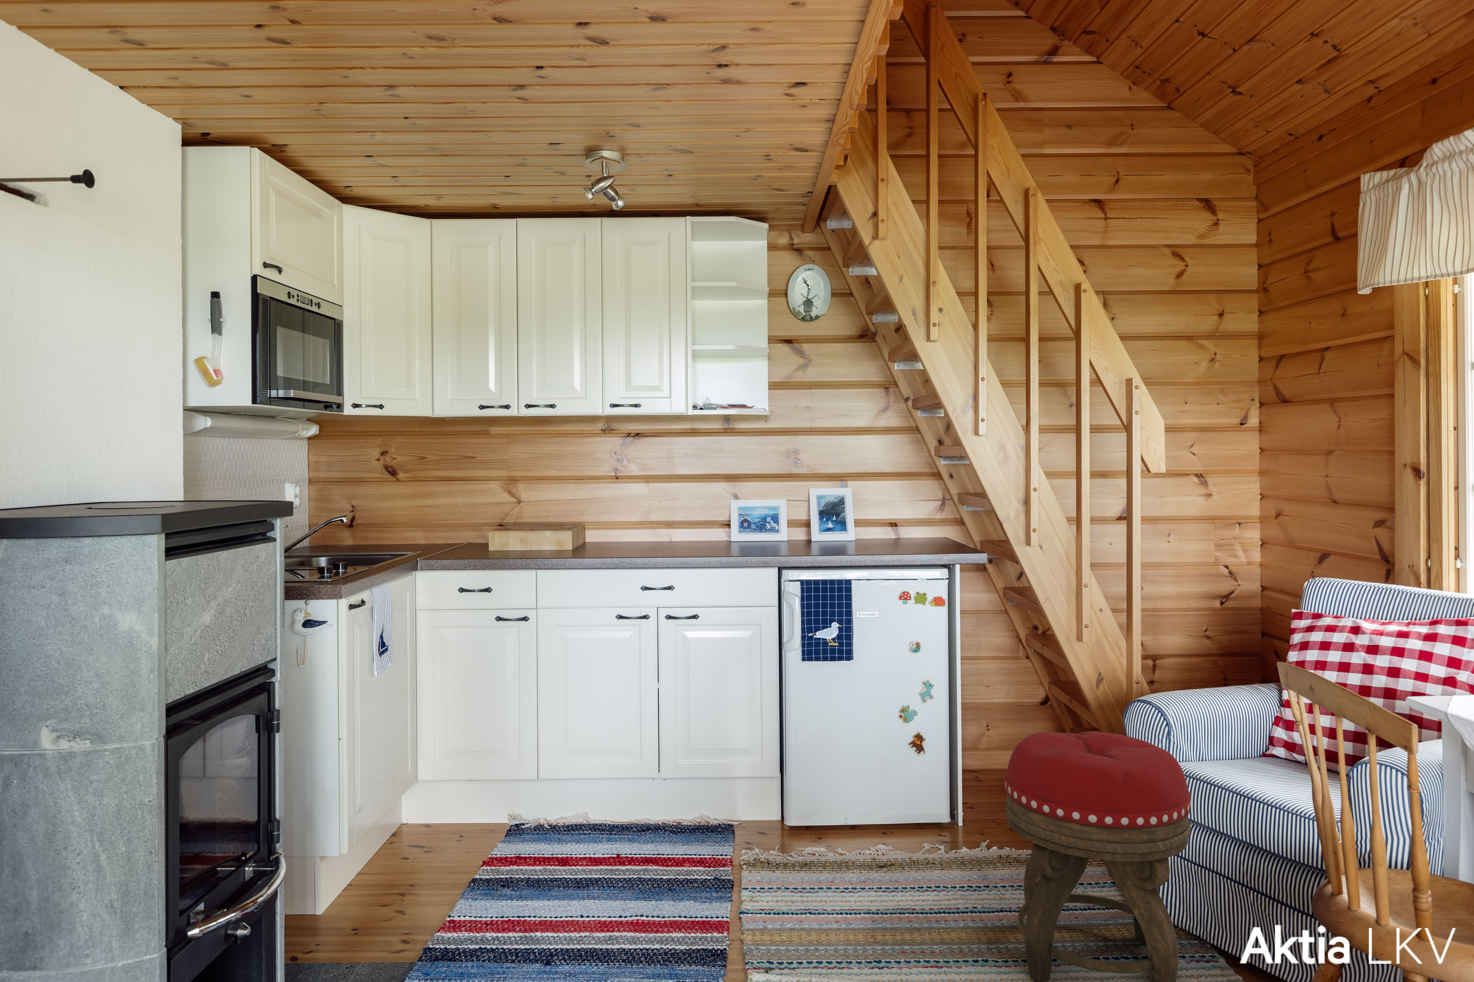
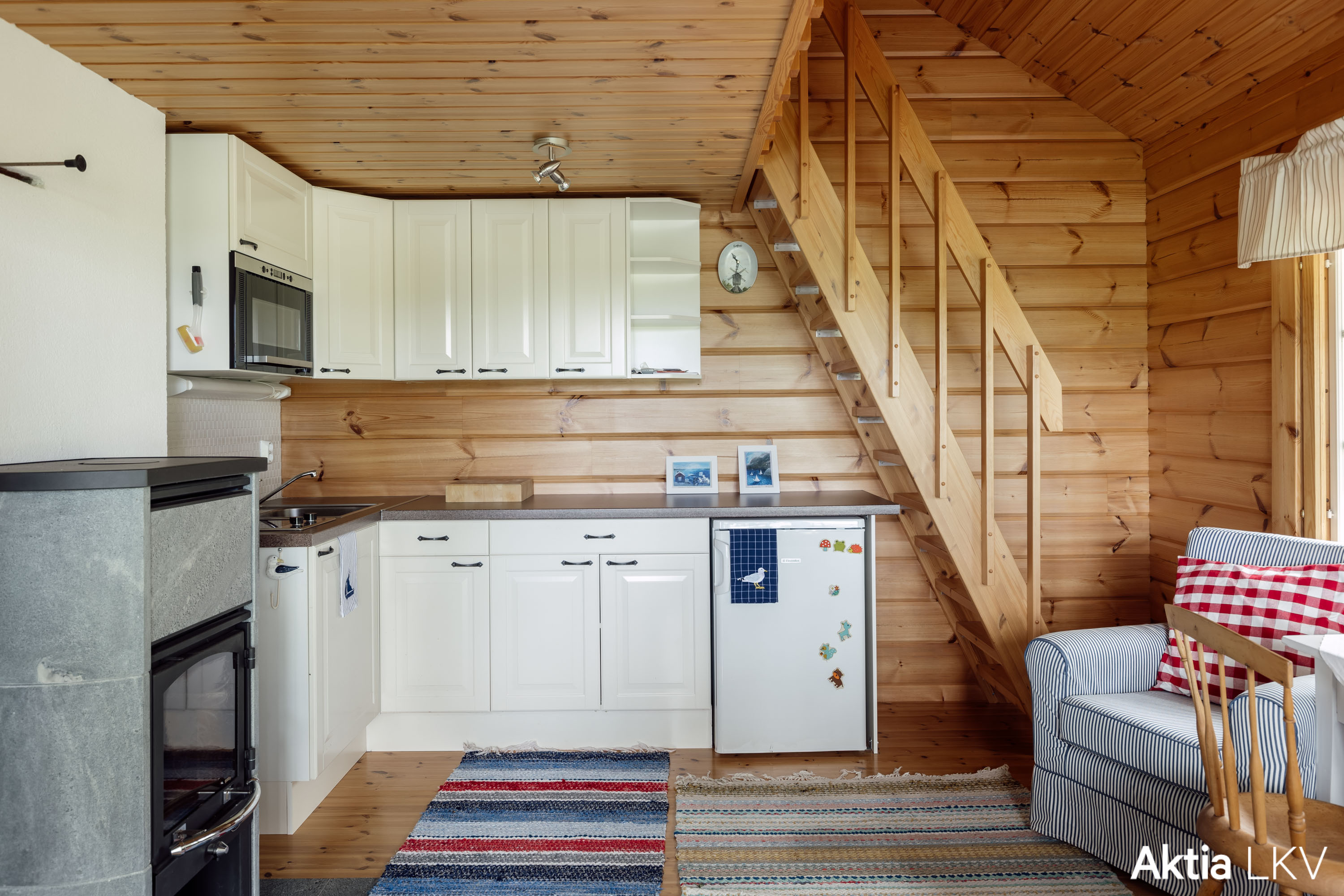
- footstool (1095, 850)
